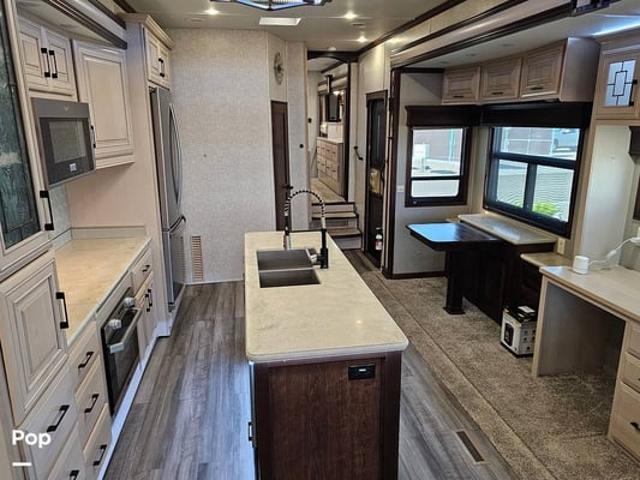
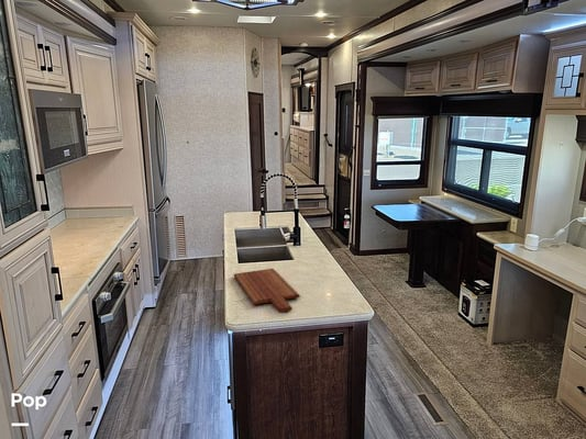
+ cutting board (265, 285)
